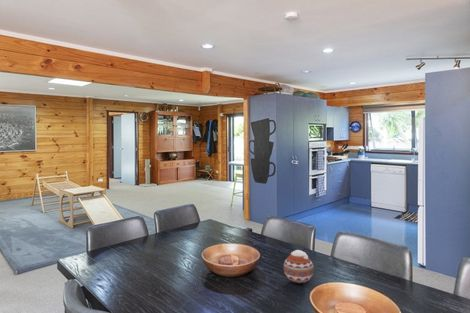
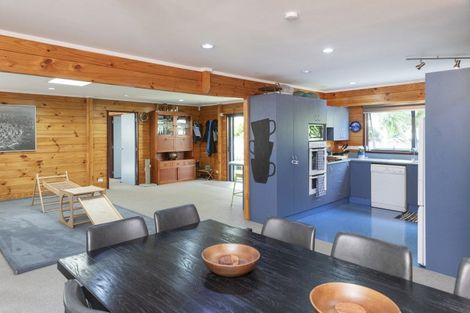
- decorative ball (298, 266)
